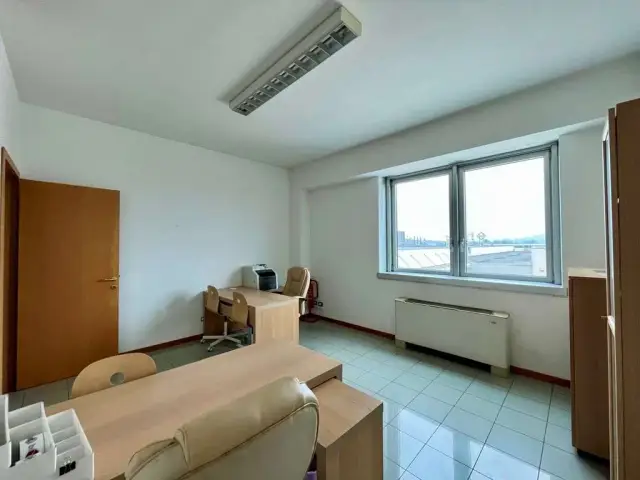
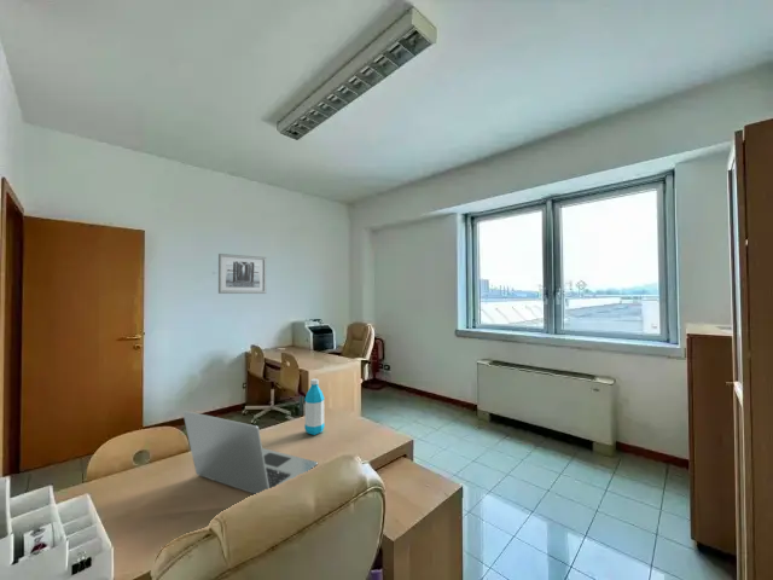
+ wall art (243, 274)
+ water bottle (314, 405)
+ laptop (254, 439)
